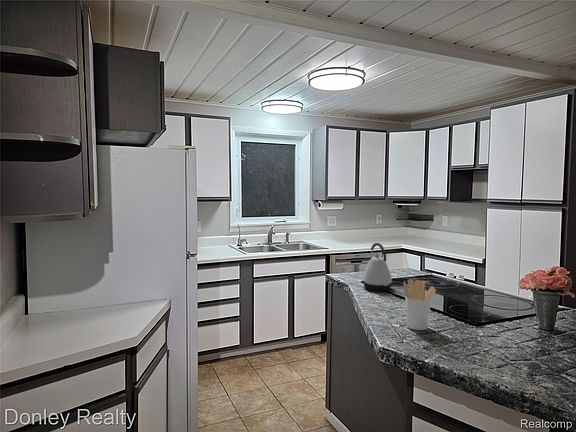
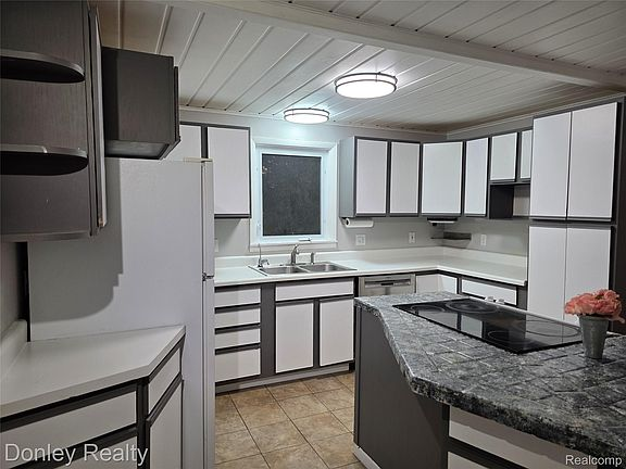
- kettle (376, 265)
- utensil holder (417, 302)
